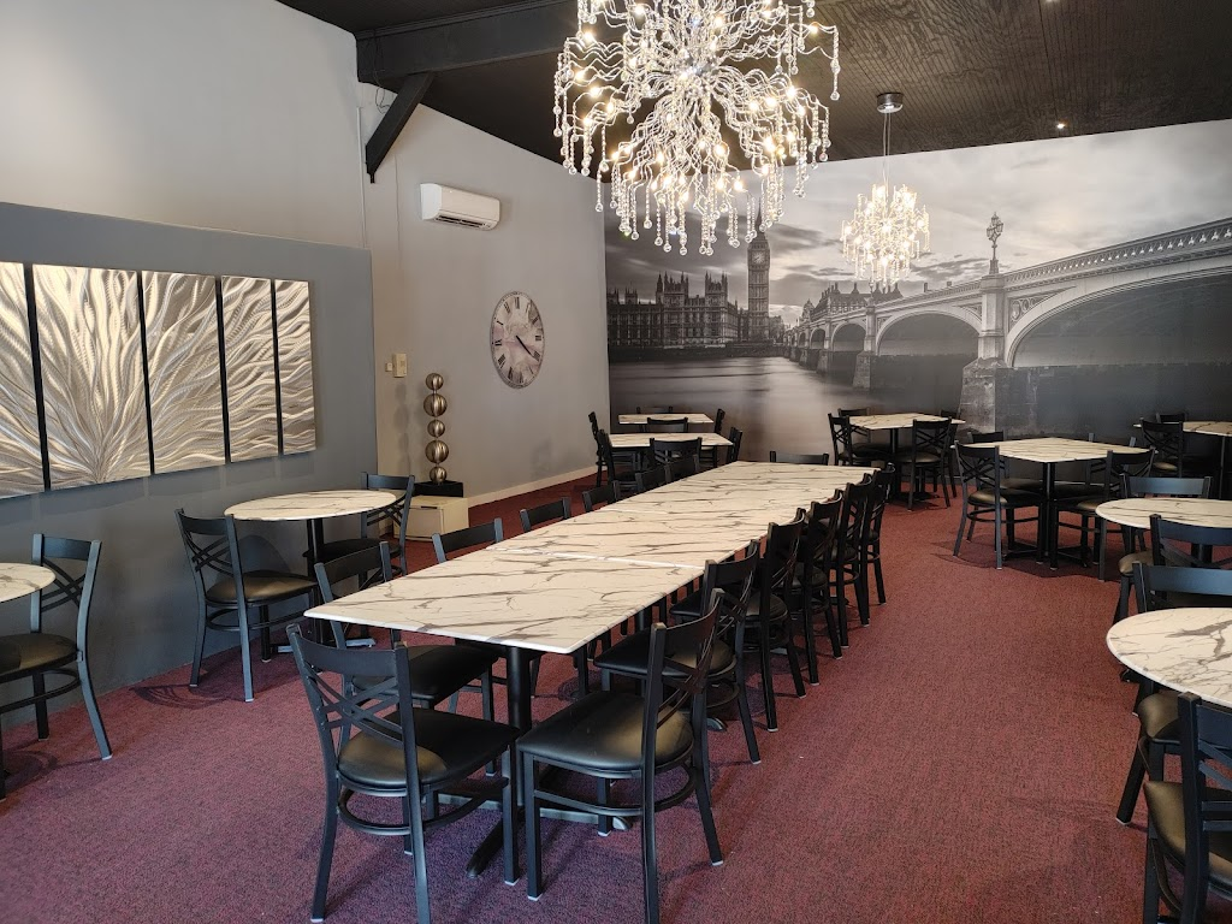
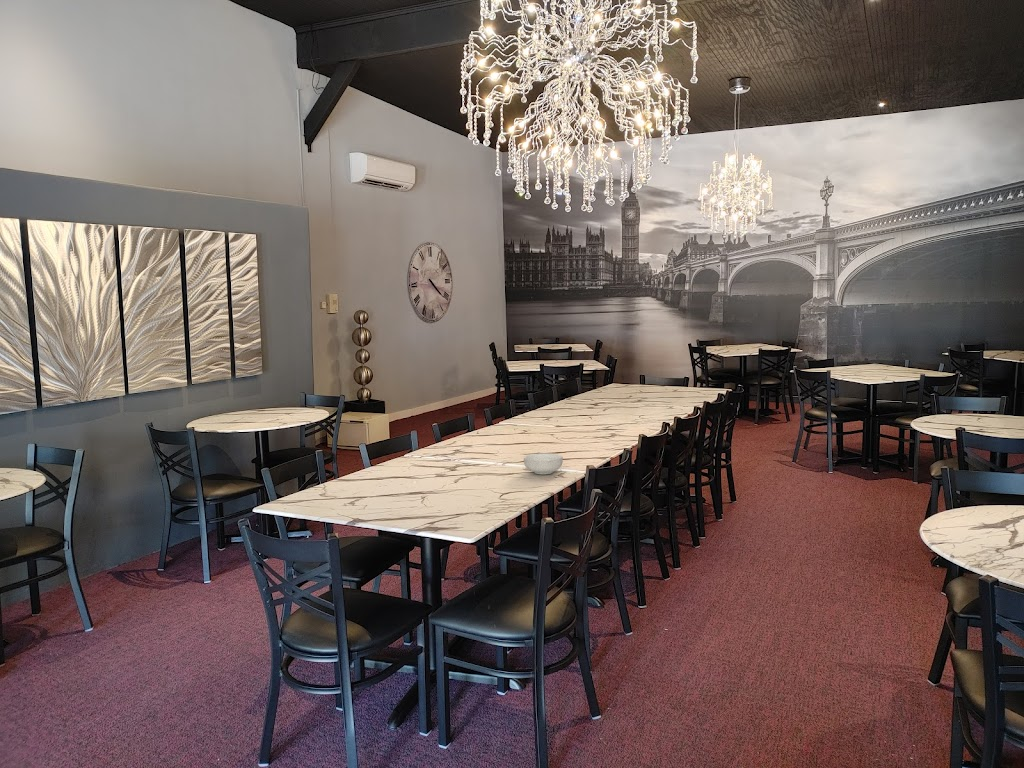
+ cereal bowl (543, 464)
